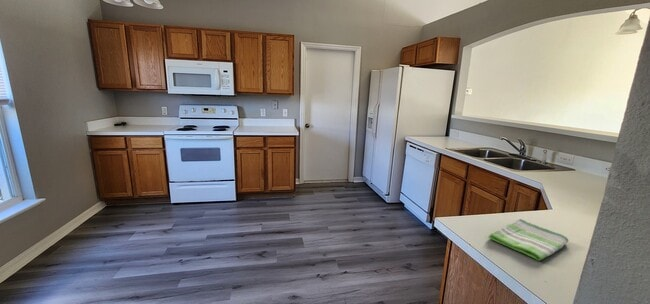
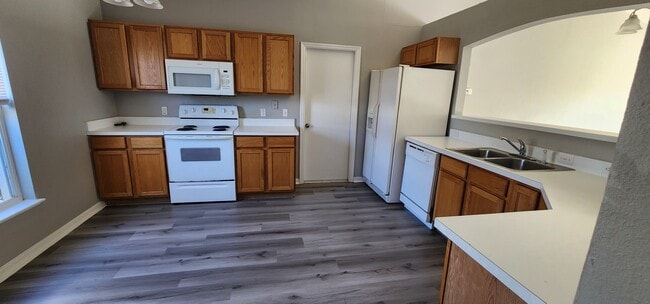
- dish towel (528, 236)
